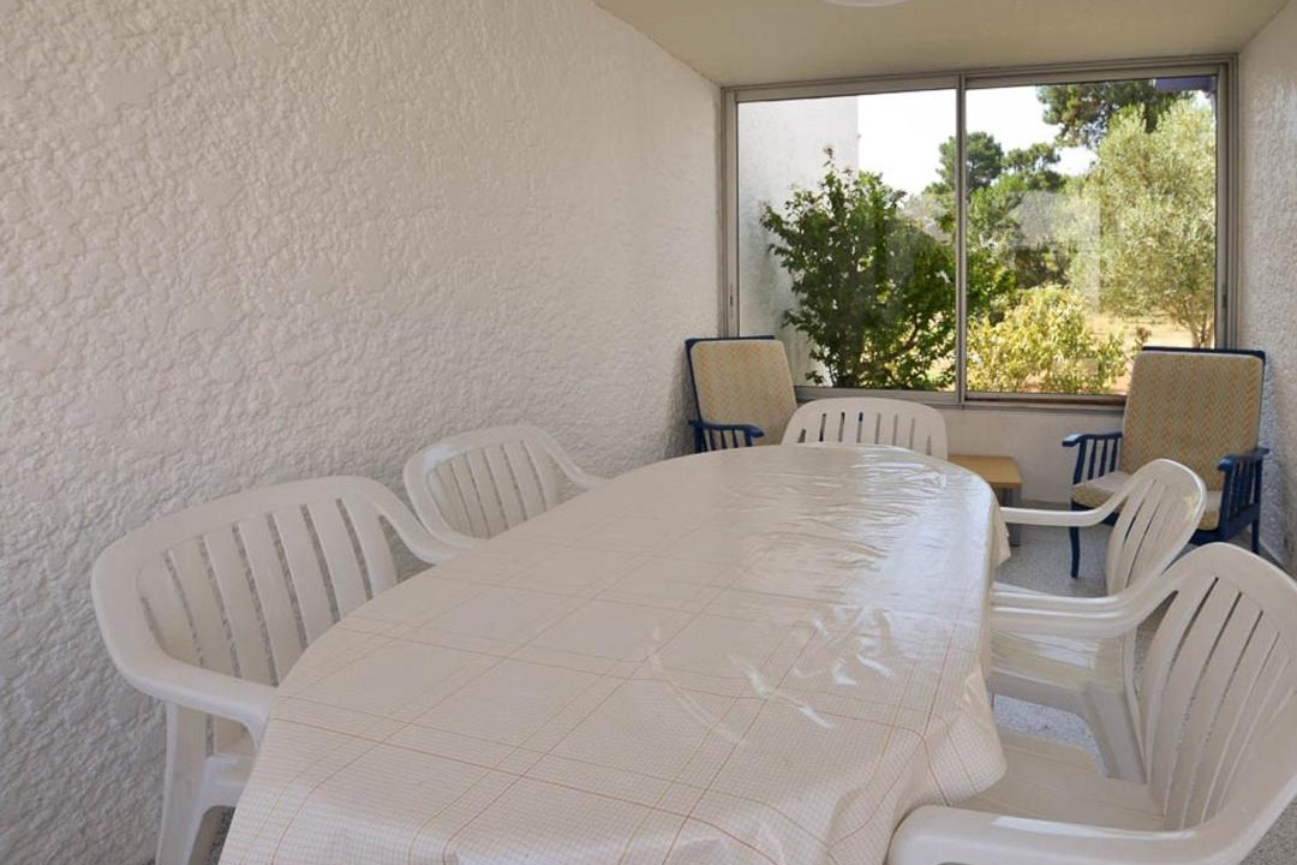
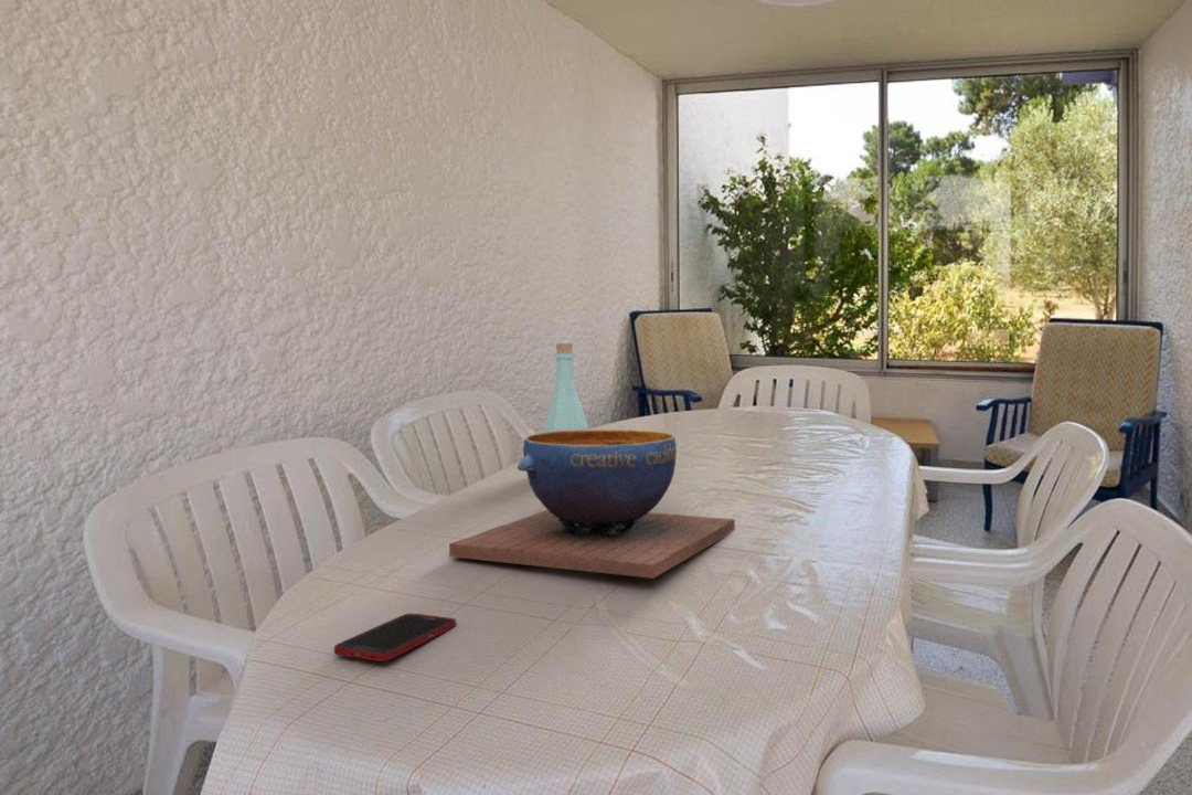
+ bottle (565, 406)
+ decorative bowl (598, 489)
+ cell phone (397, 636)
